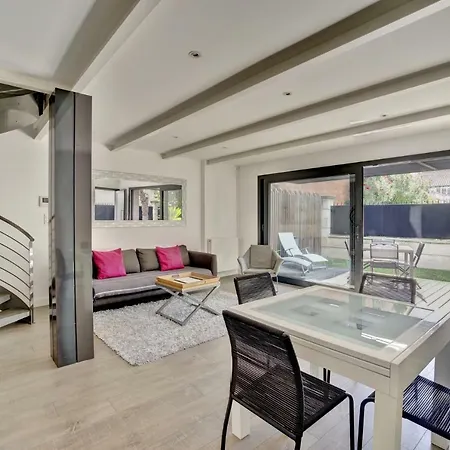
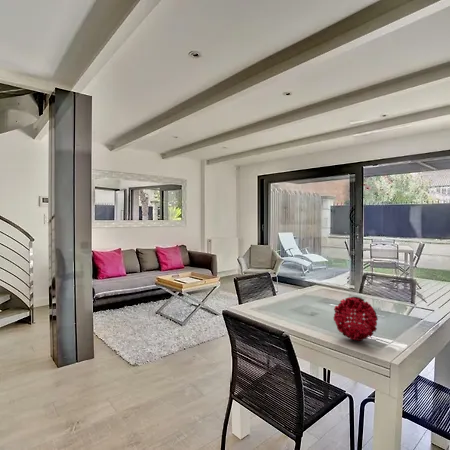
+ decorative ball (354, 318)
